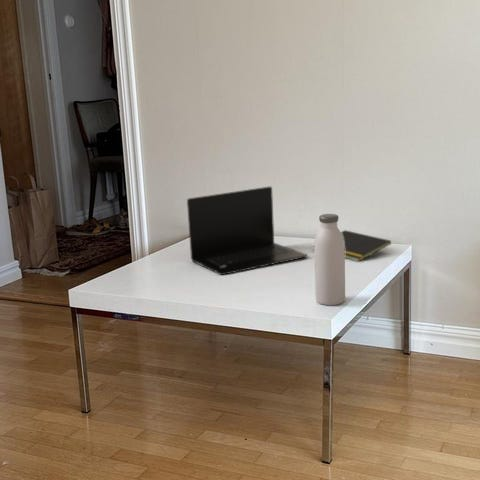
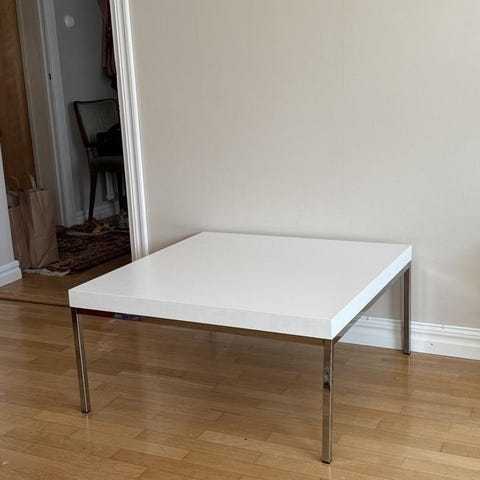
- notepad (351, 245)
- water bottle (329, 258)
- laptop (247, 228)
